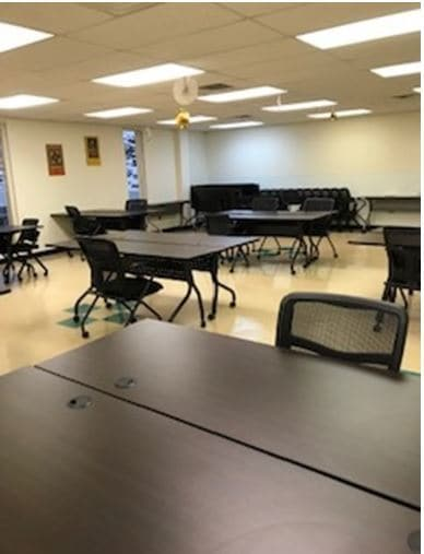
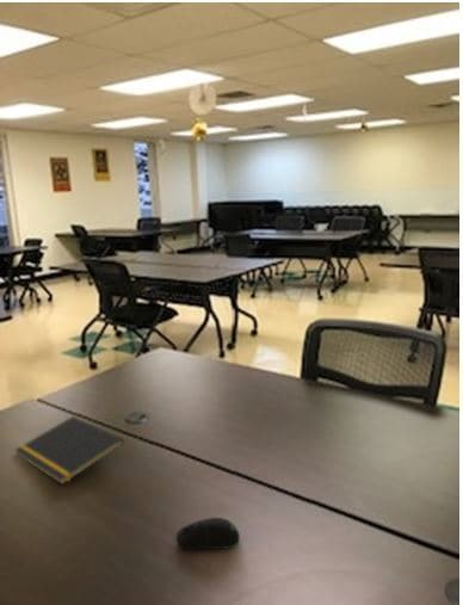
+ notepad (68, 446)
+ computer mouse (206, 531)
